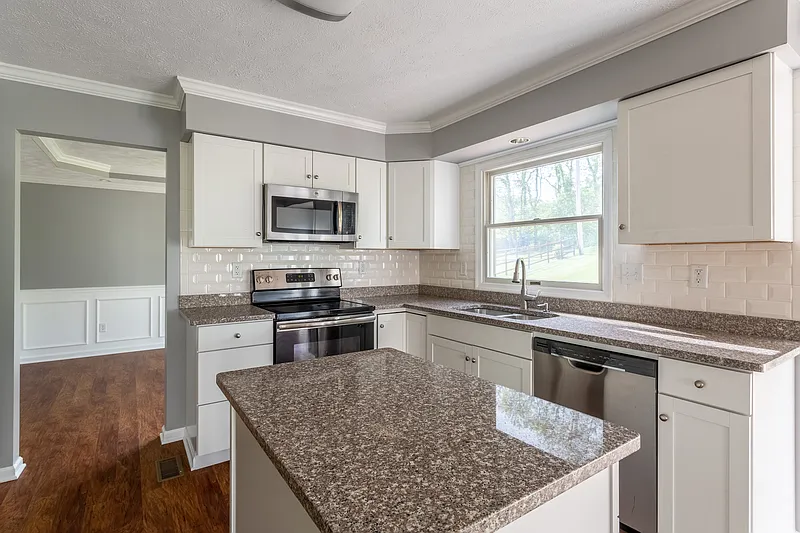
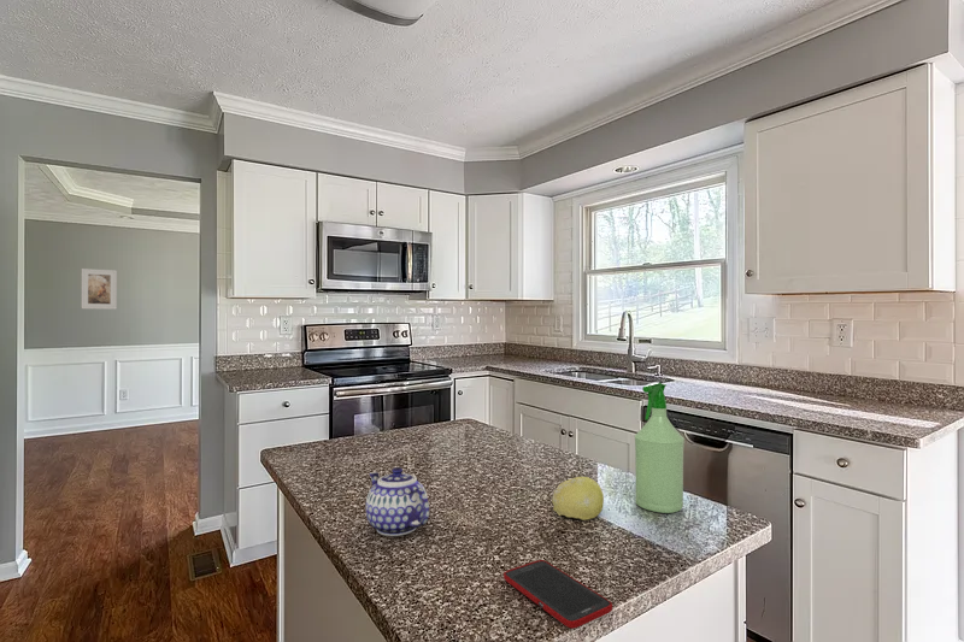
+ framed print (99, 289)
+ cell phone (554, 590)
+ spray bottle (658, 443)
+ fruit (577, 494)
+ teapot (396, 497)
